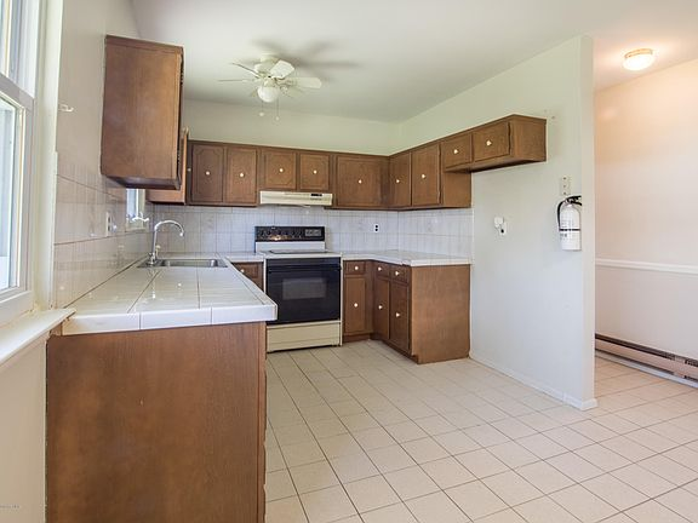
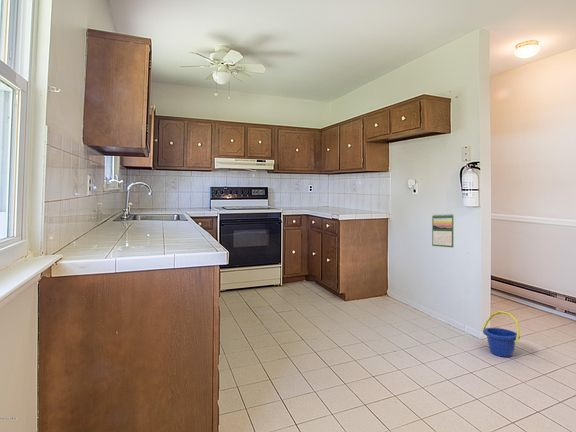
+ bucket (500, 332)
+ calendar (442, 230)
